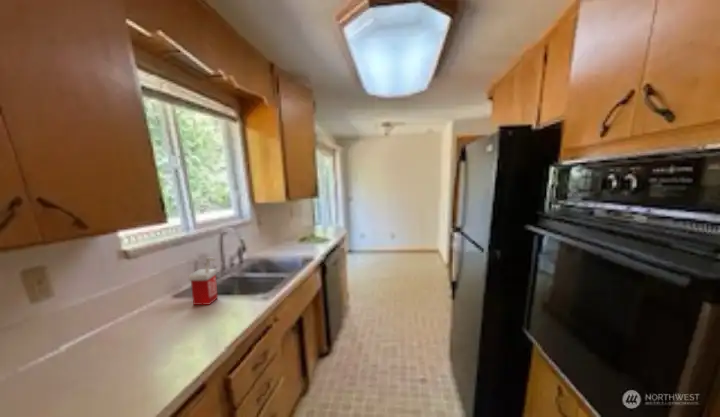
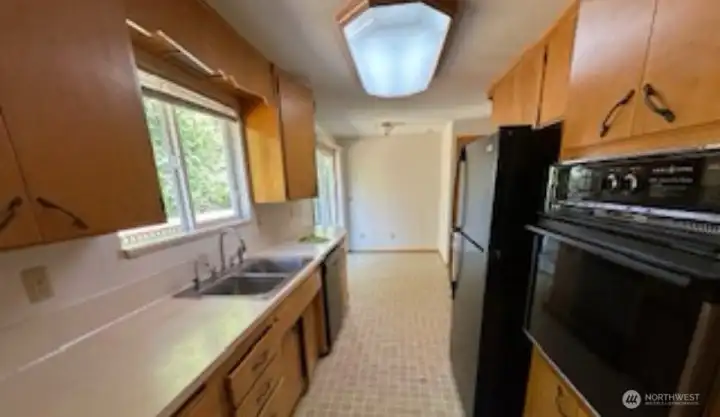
- soap dispenser (206, 279)
